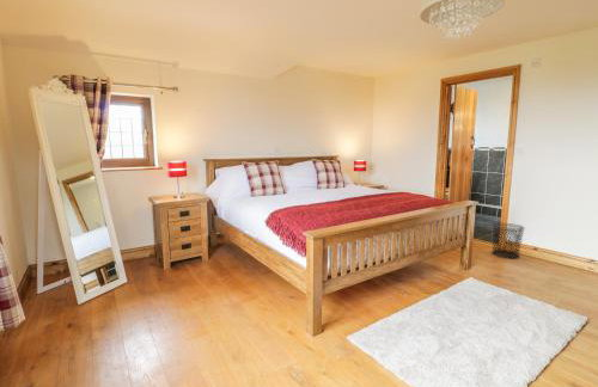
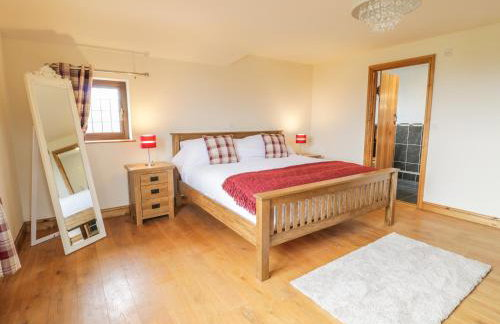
- waste bin (506, 240)
